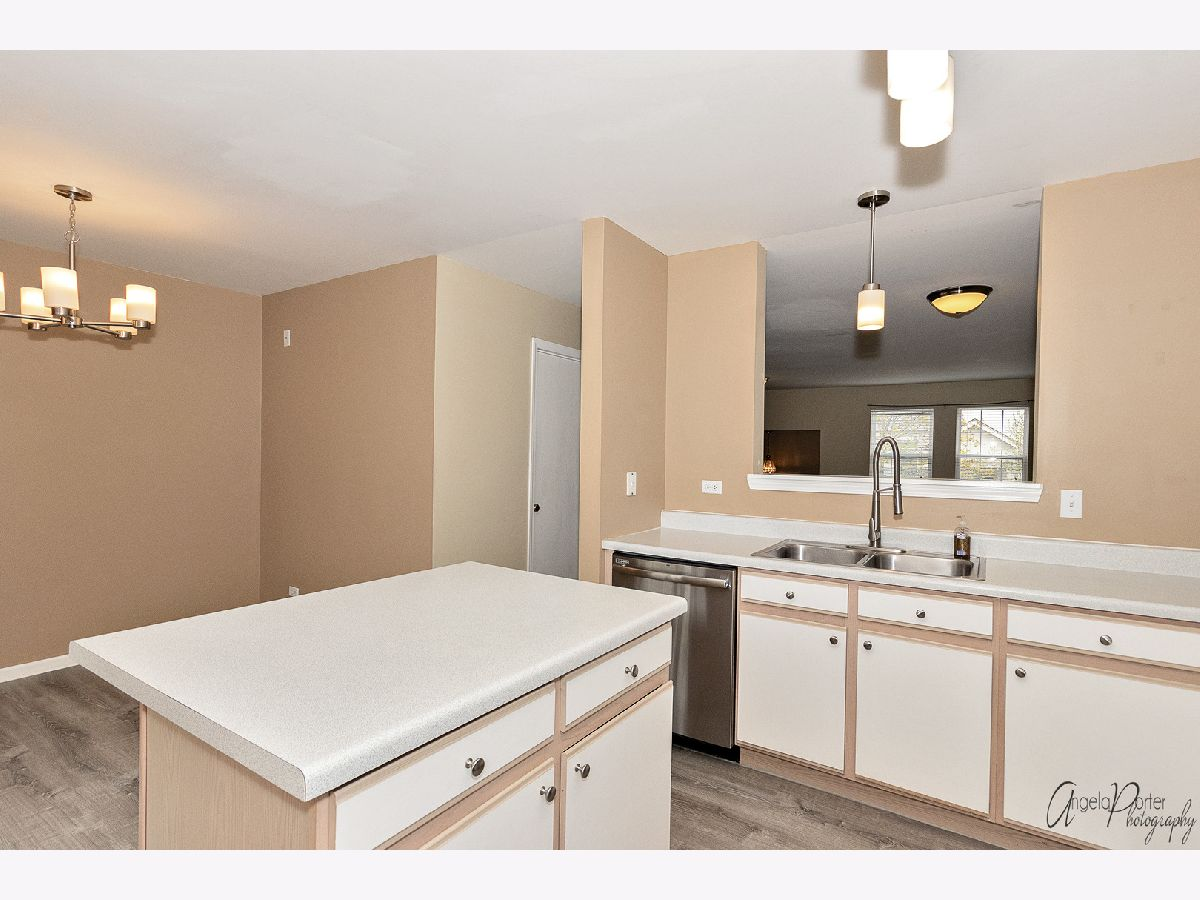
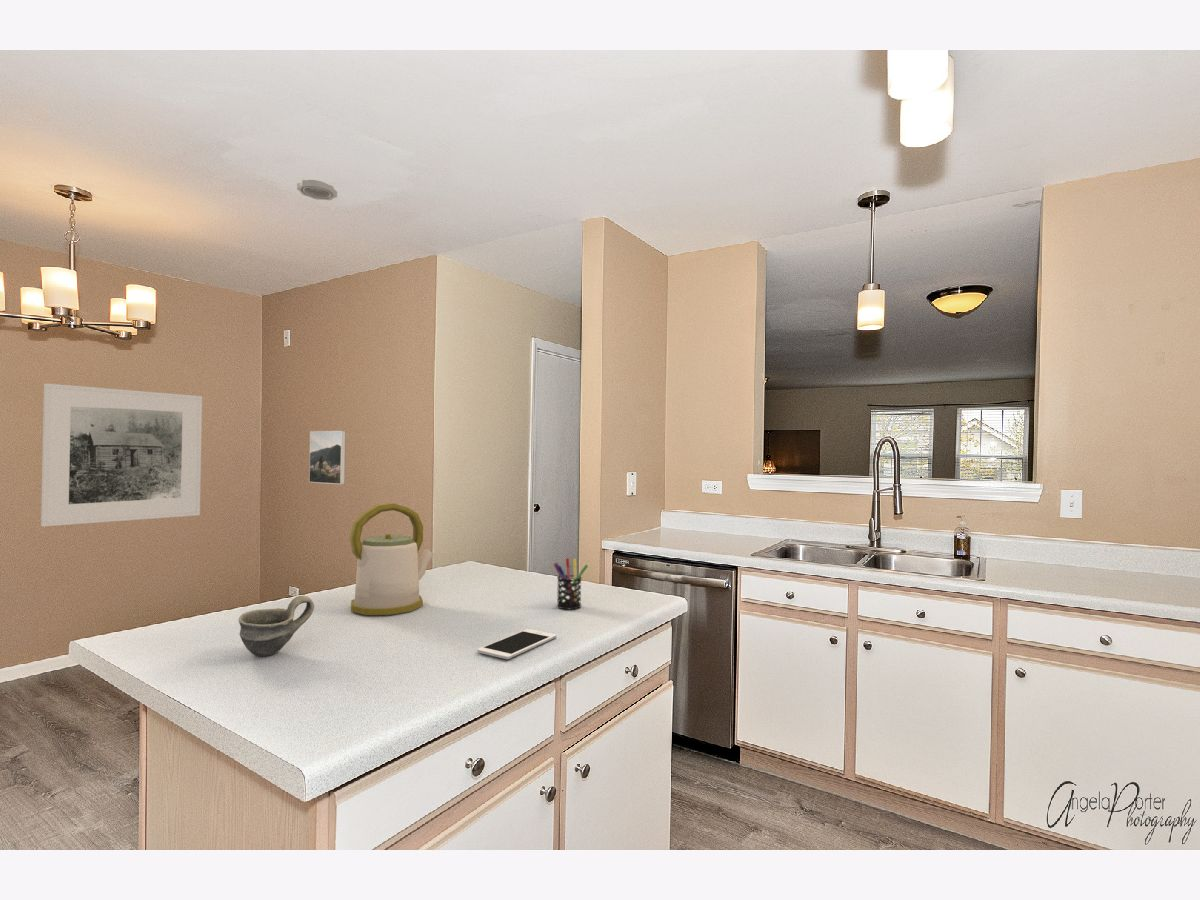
+ pen holder (571, 581)
+ kettle (394, 554)
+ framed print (327, 457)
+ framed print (129, 455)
+ cup (273, 626)
+ cell phone (518, 643)
+ smoke detector (317, 187)
